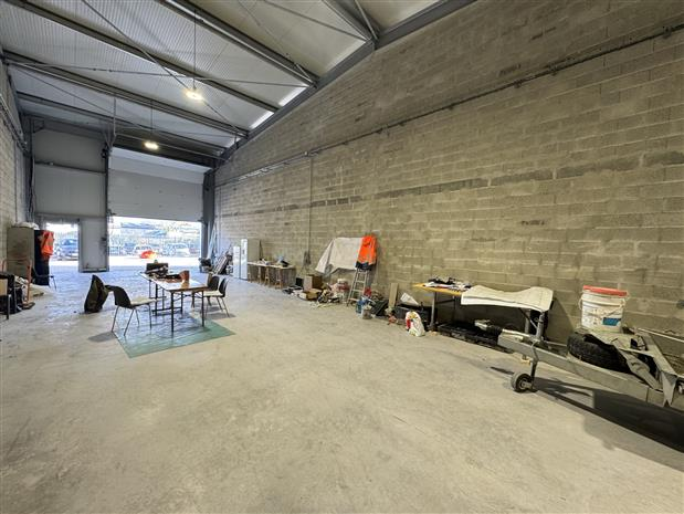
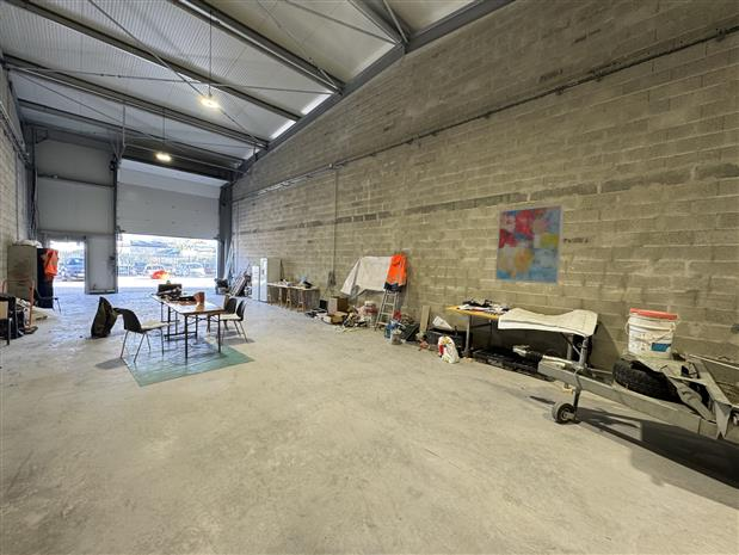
+ wall art (526, 245)
